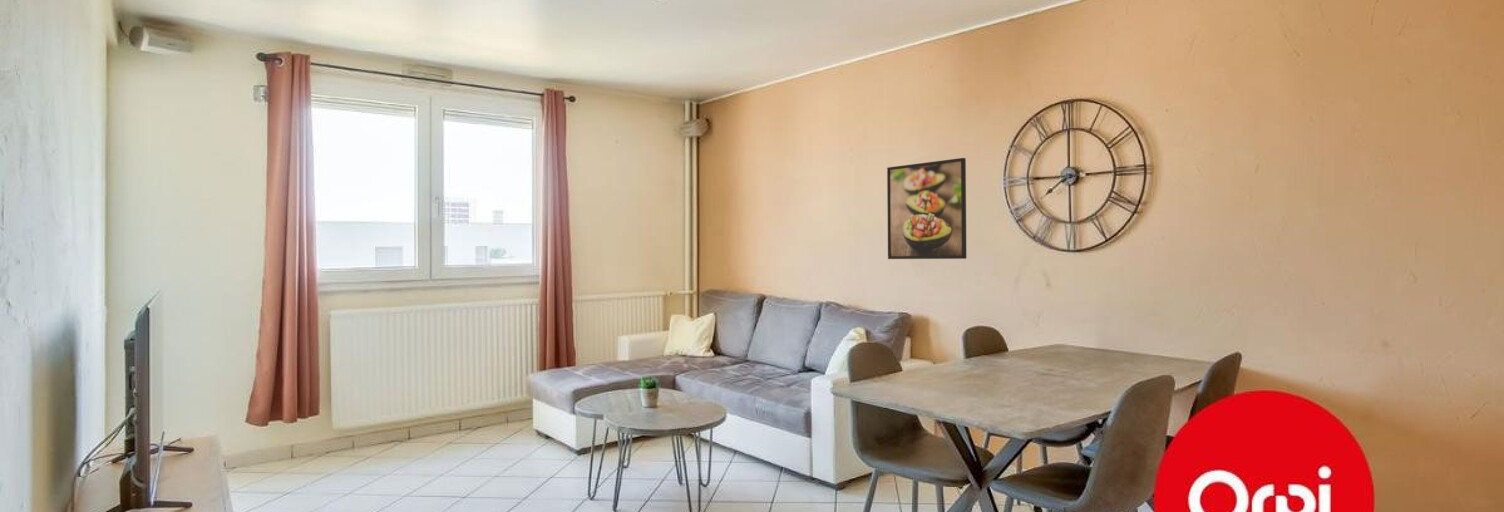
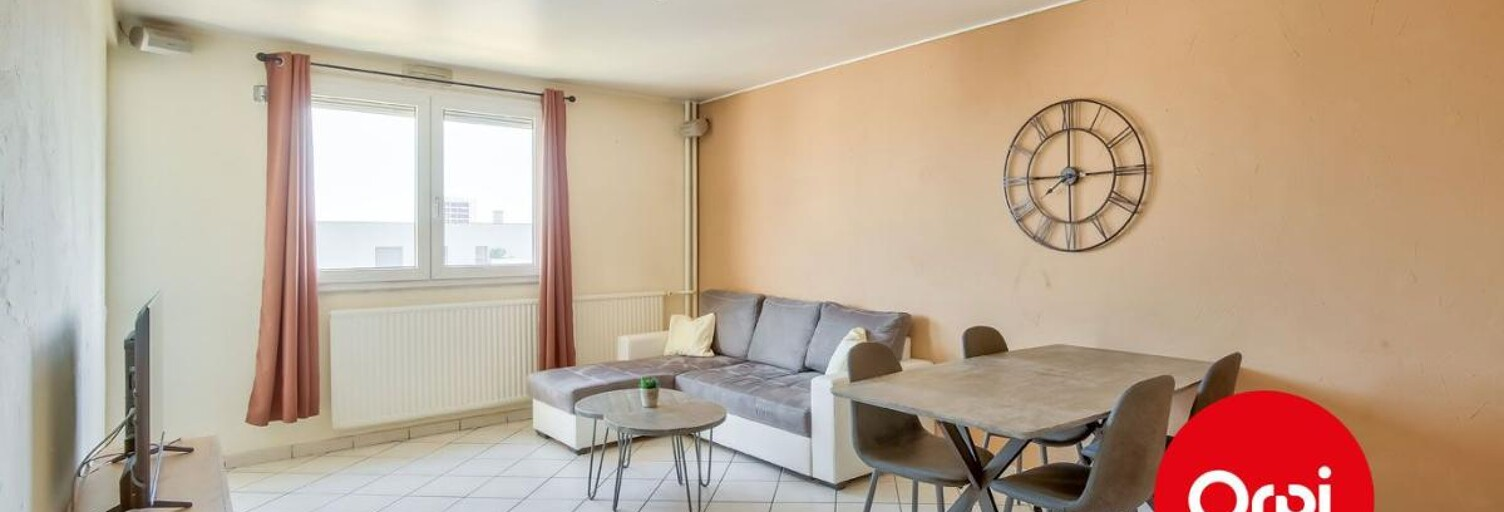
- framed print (924, 210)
